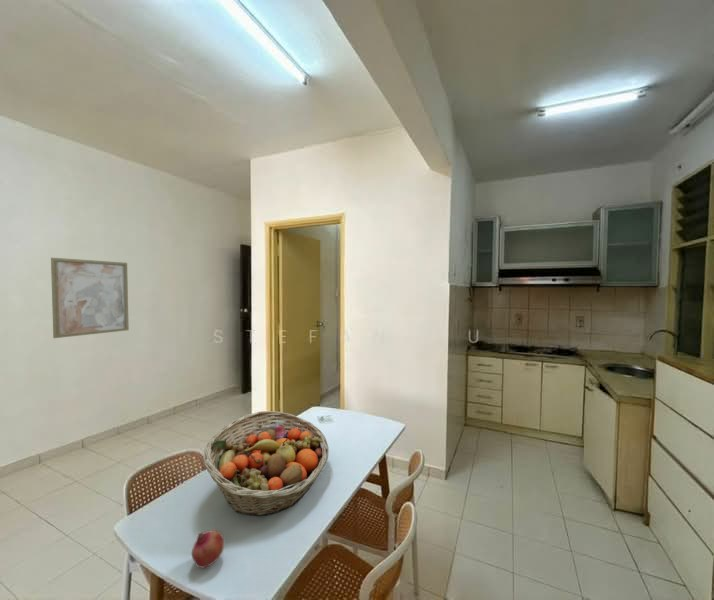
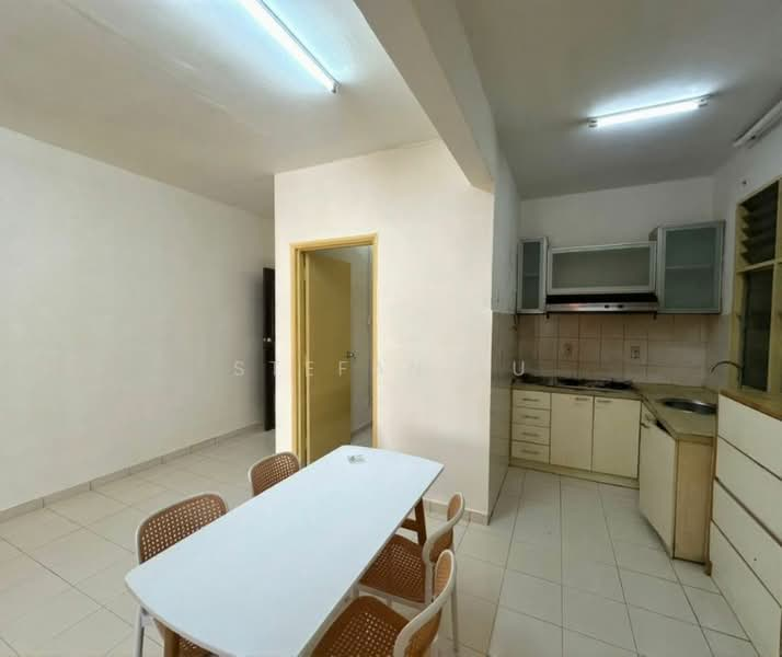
- fruit basket (271, 456)
- fruit (208, 545)
- wall art (93, 297)
